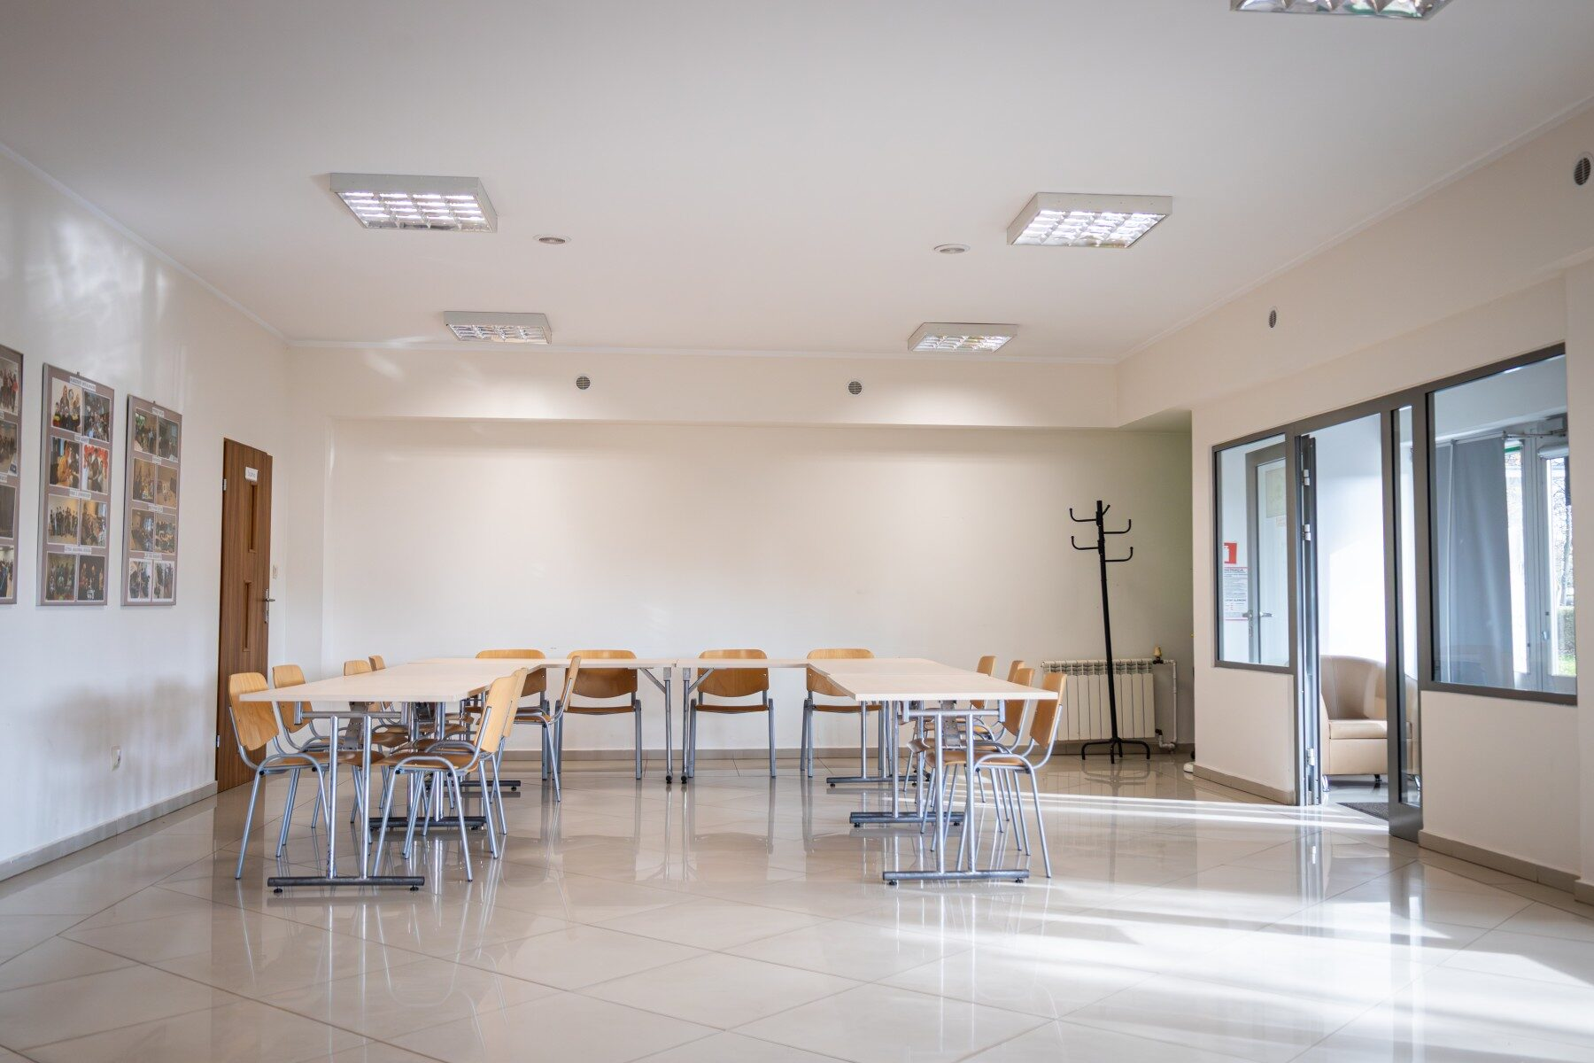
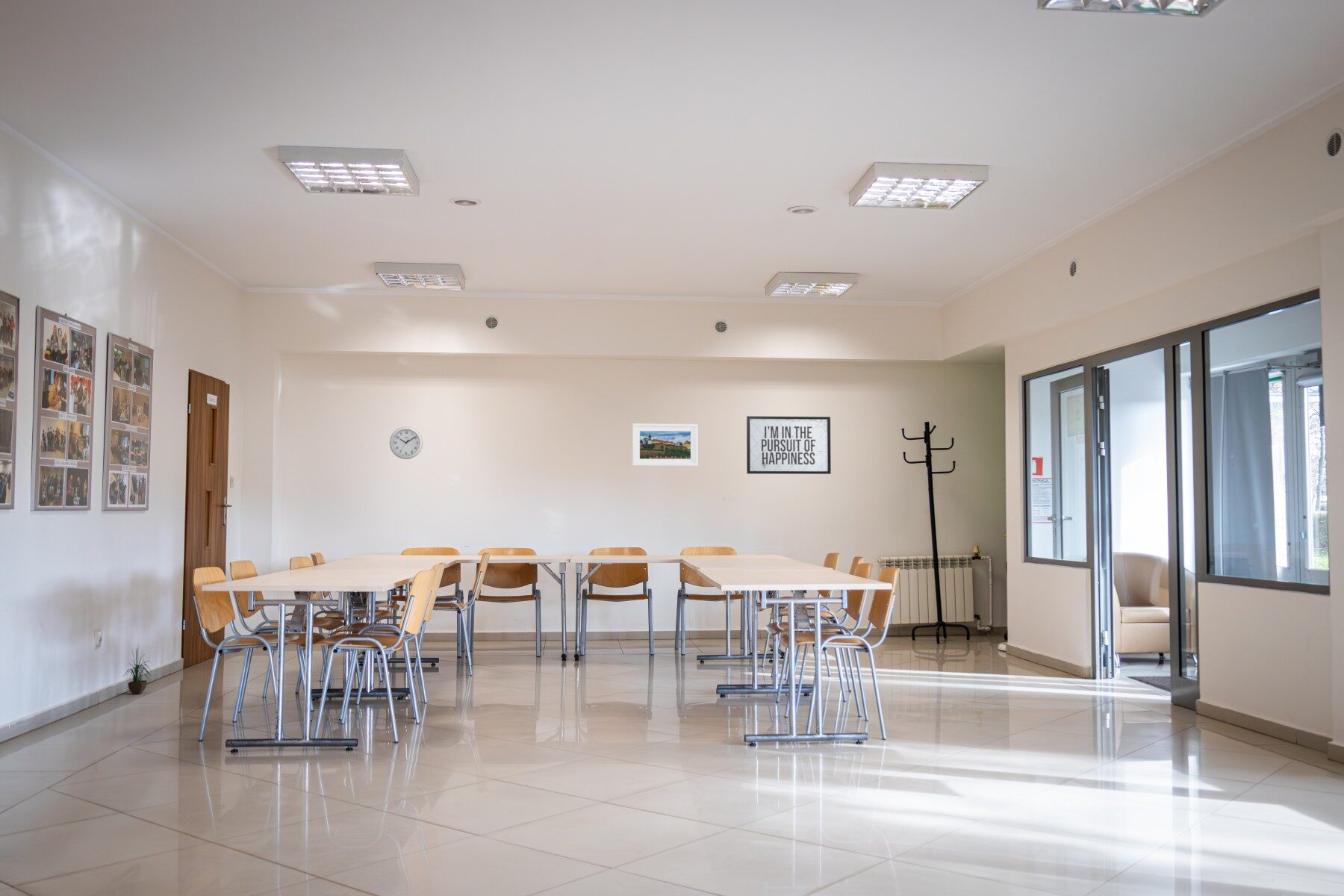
+ wall clock (405, 443)
+ mirror (788, 445)
+ potted plant (138, 665)
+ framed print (665, 444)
